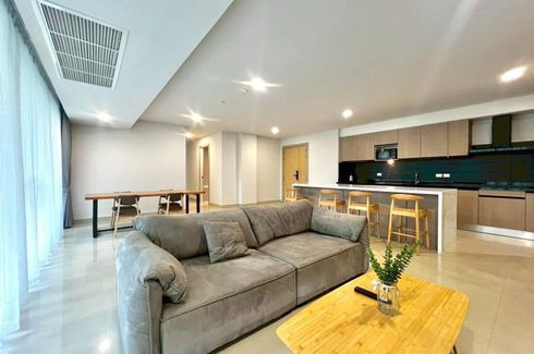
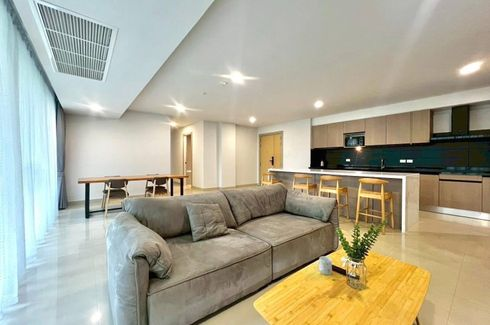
+ mug (323, 265)
